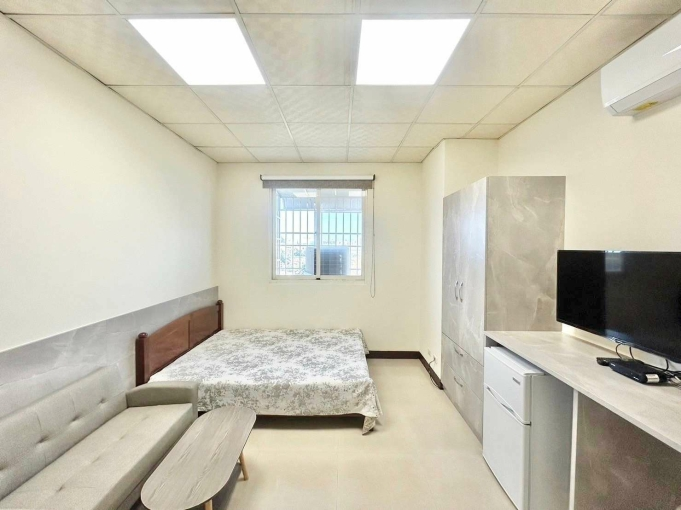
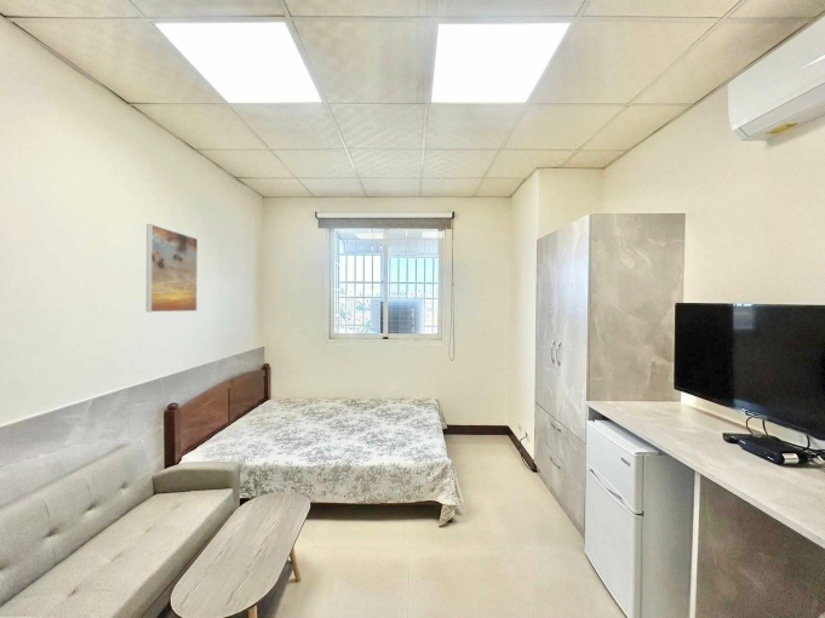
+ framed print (173, 271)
